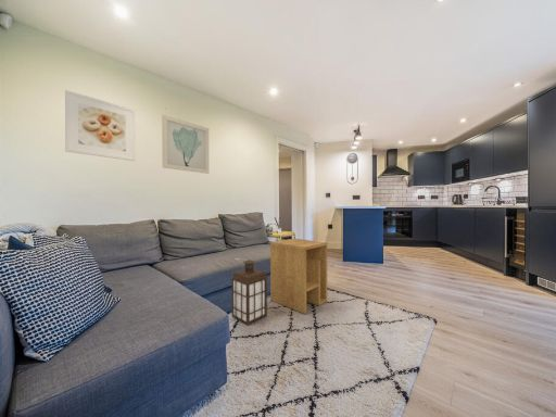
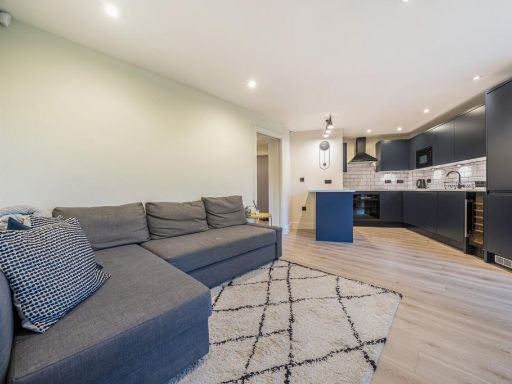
- side table (299, 271)
- wall art (187, 146)
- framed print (103, 128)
- lantern (249, 288)
